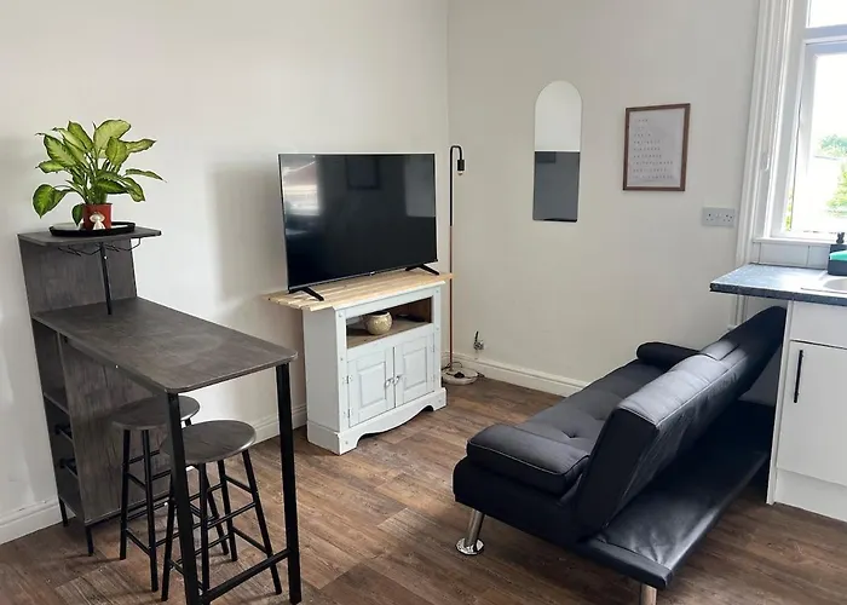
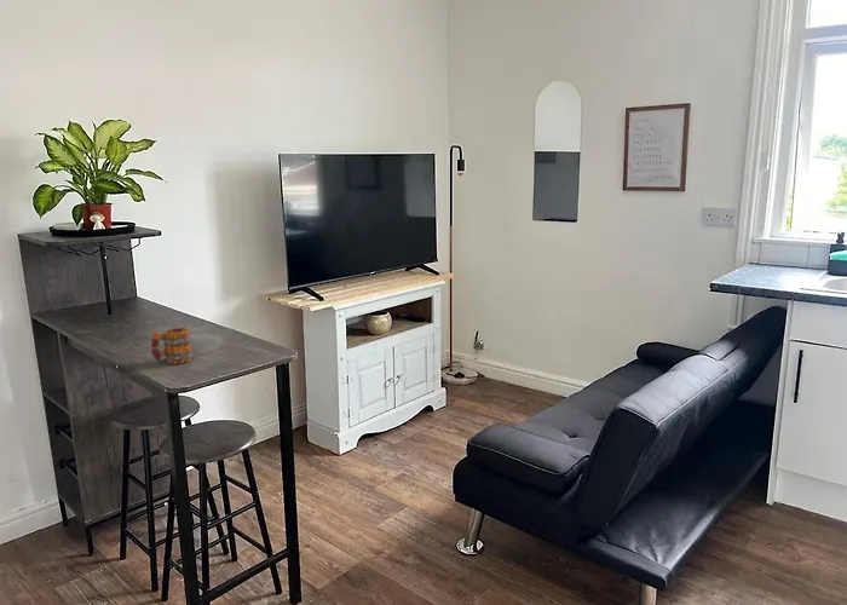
+ mug (172, 345)
